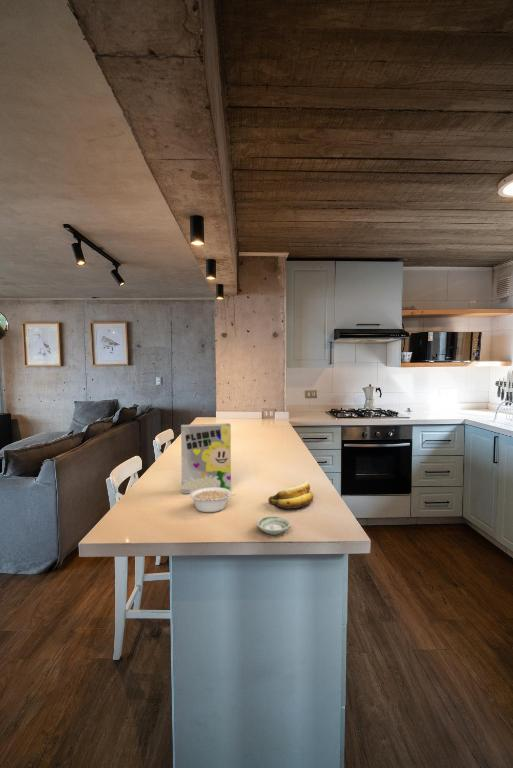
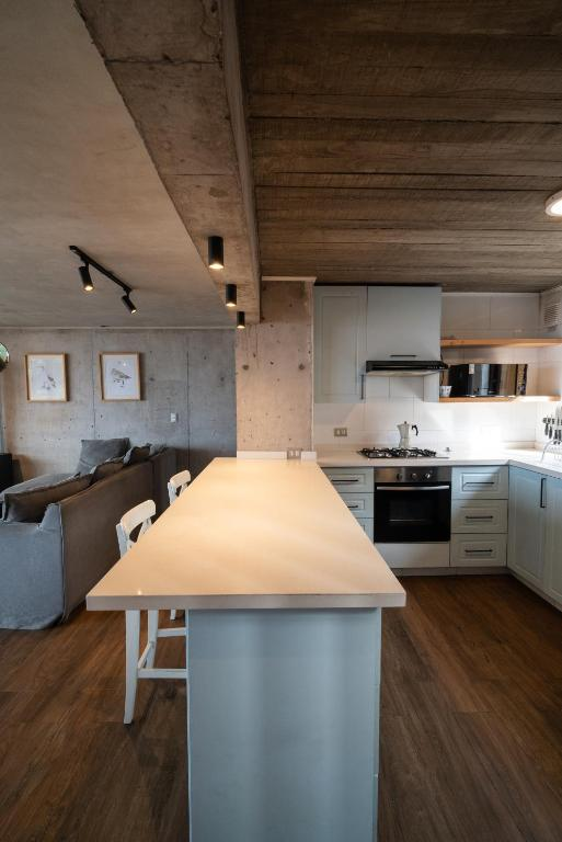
- banana (290, 490)
- saucer (273, 526)
- legume (212, 498)
- cereal box (206, 457)
